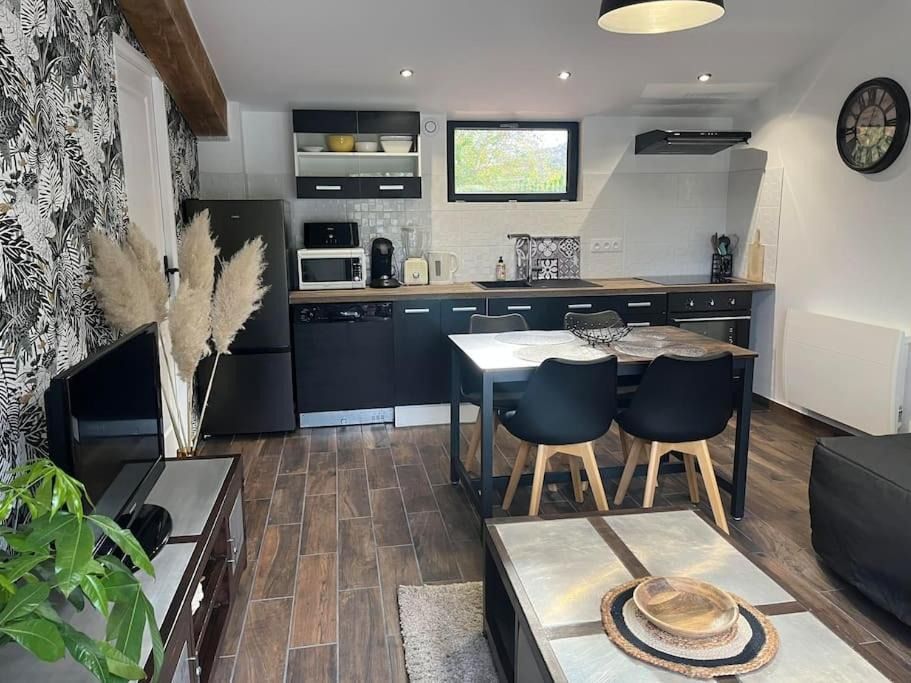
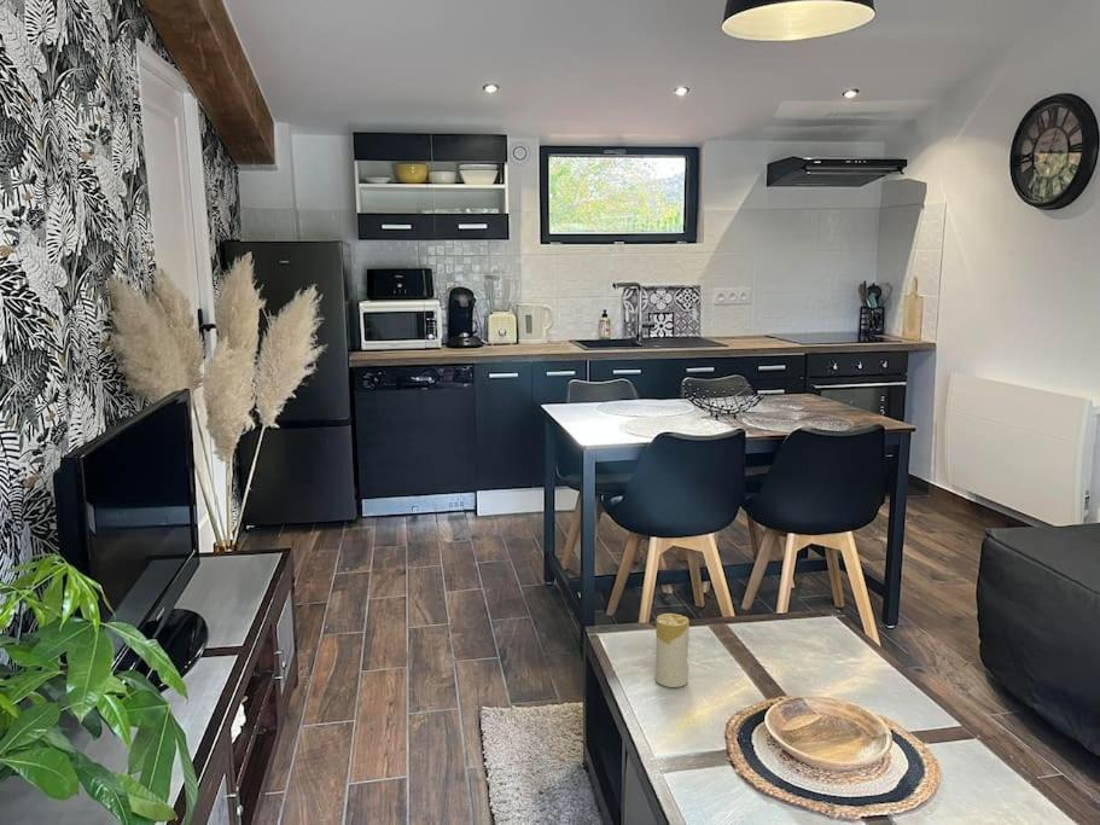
+ candle (671, 649)
